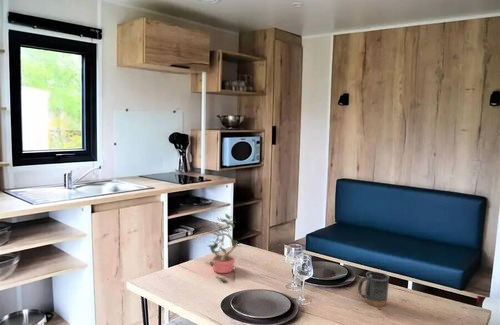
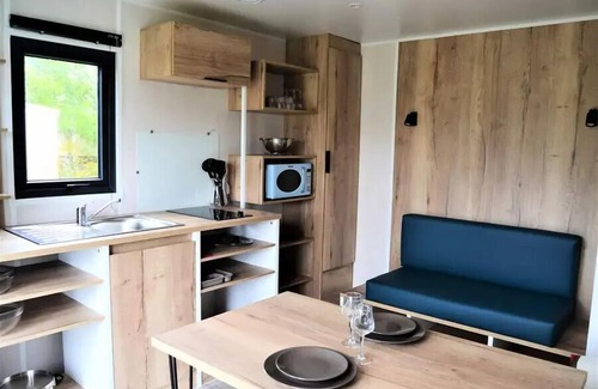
- potted plant (220, 246)
- mug (372, 287)
